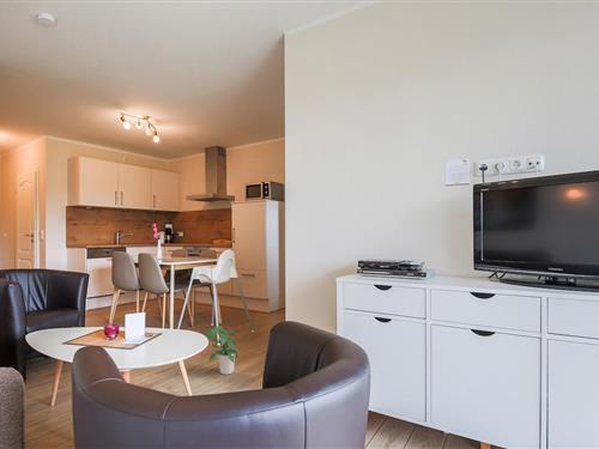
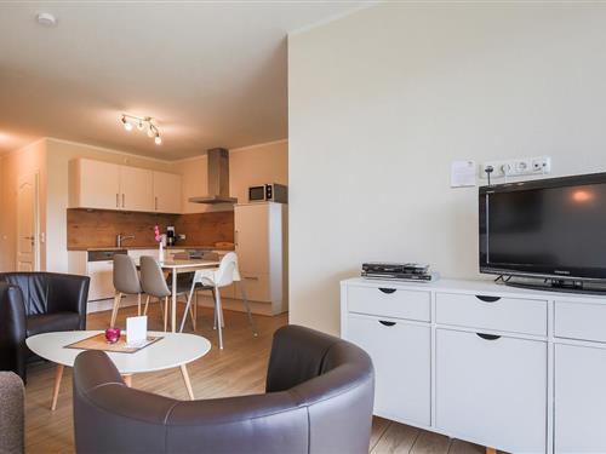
- potted plant (222, 350)
